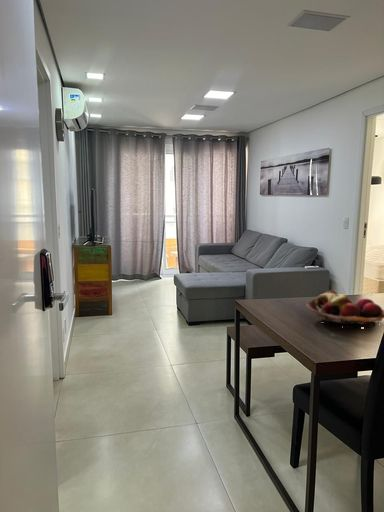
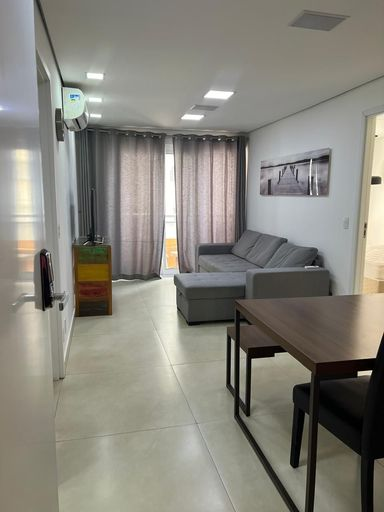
- fruit basket (344, 307)
